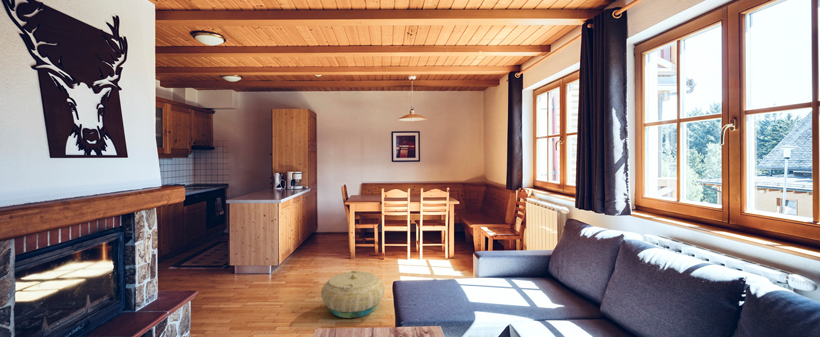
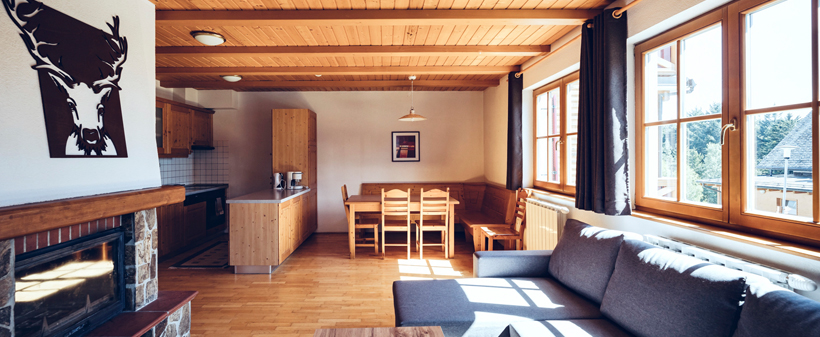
- basket (353, 292)
